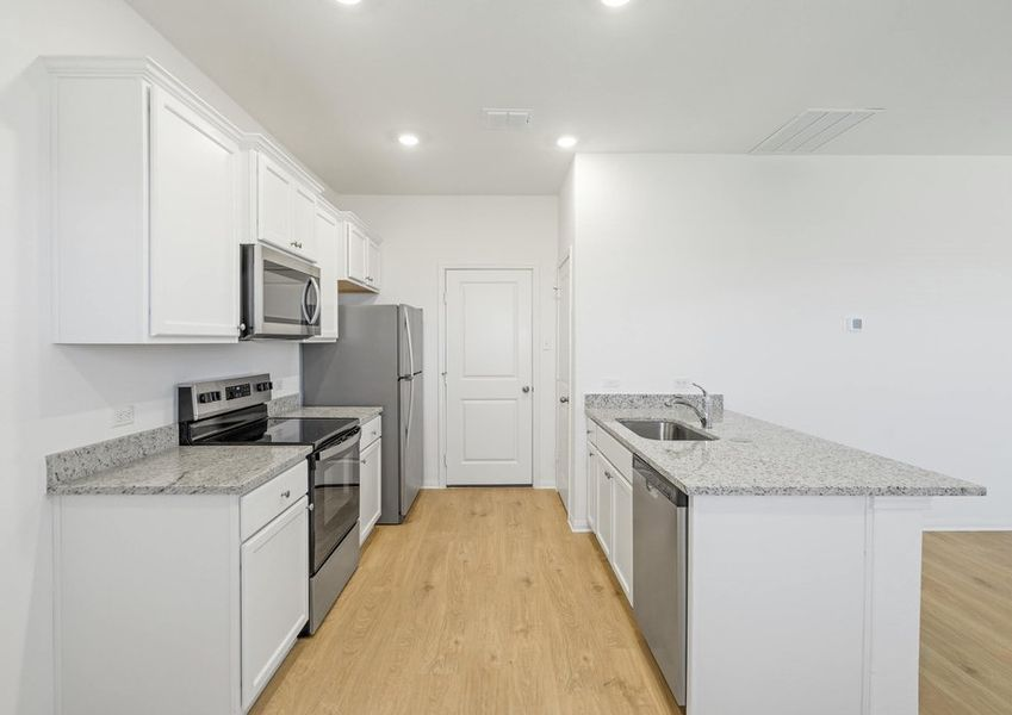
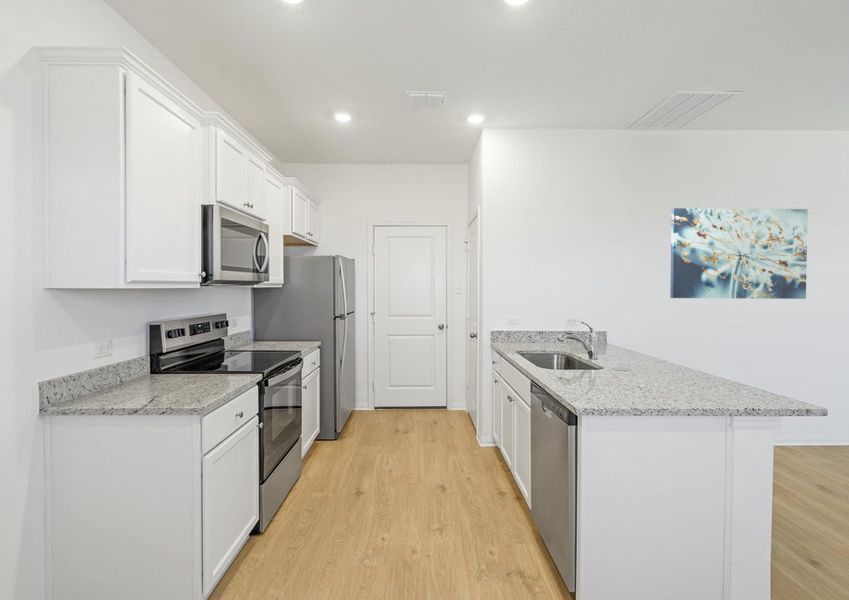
+ wall art (738, 253)
